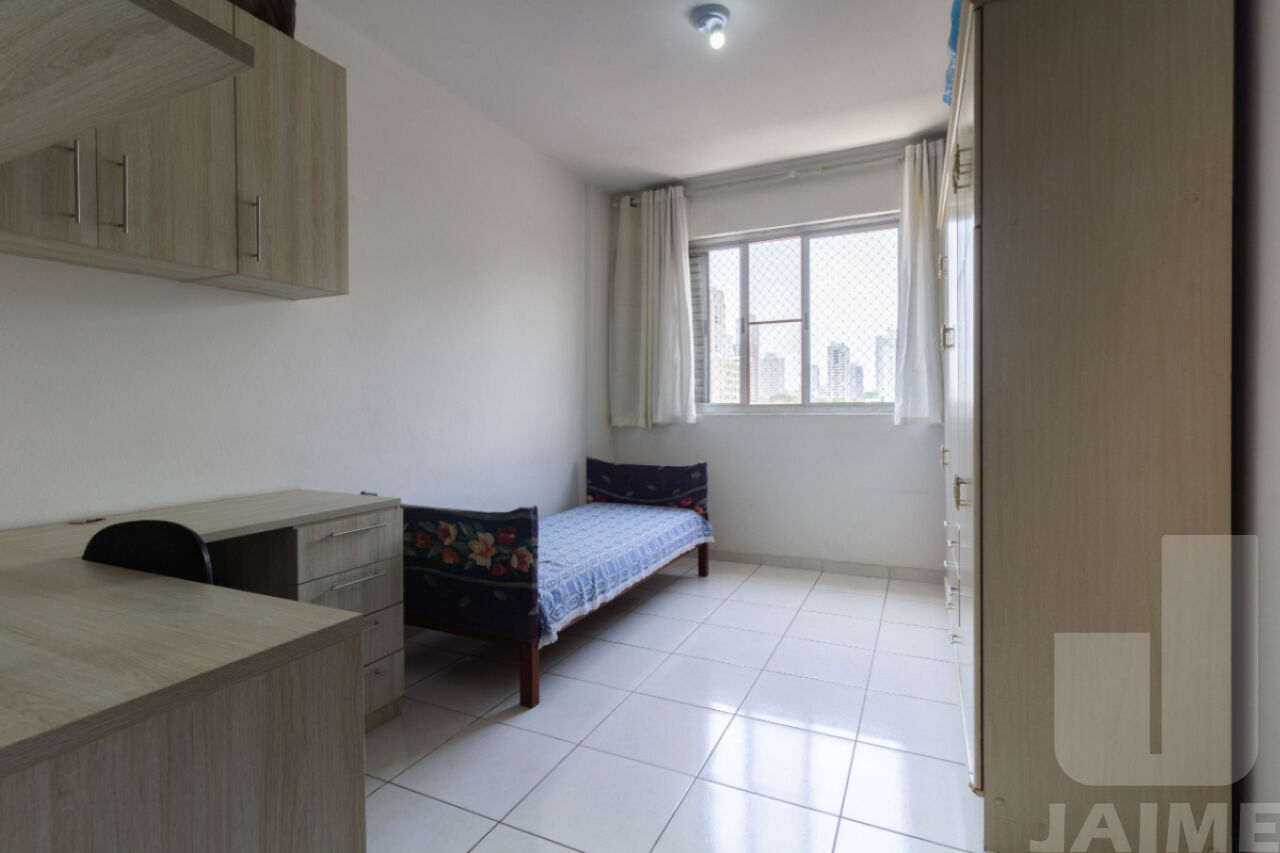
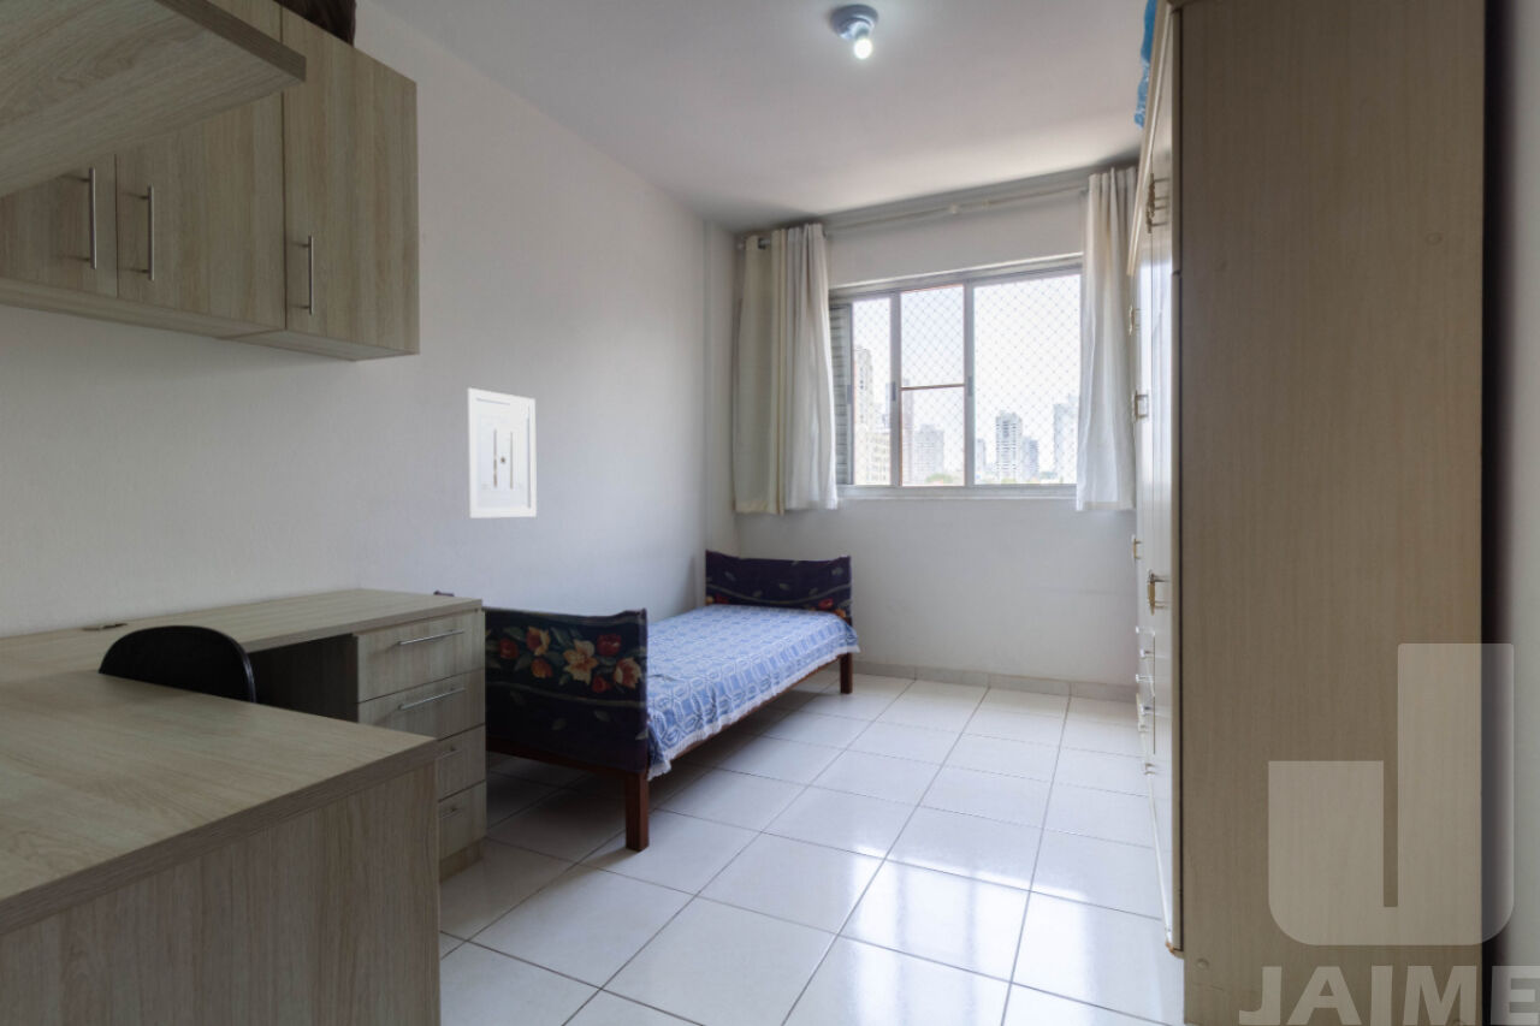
+ wall art (503, 455)
